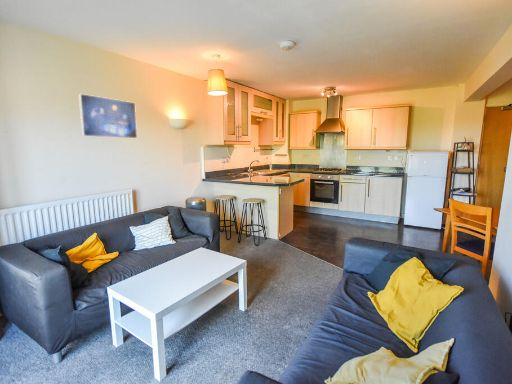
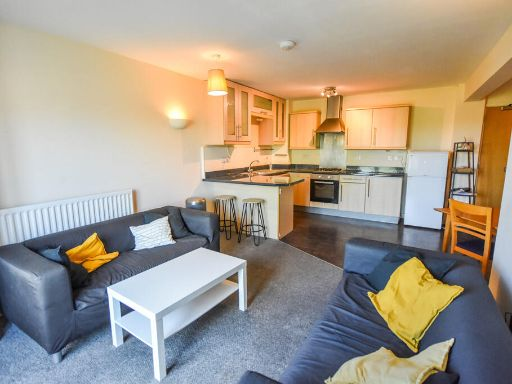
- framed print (110, 118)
